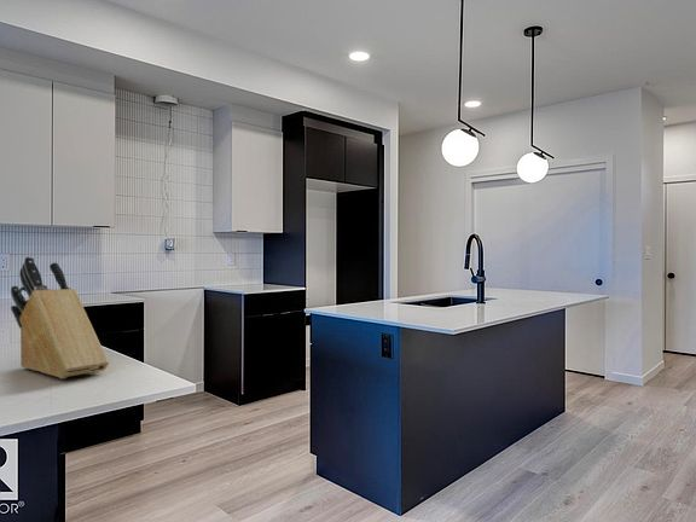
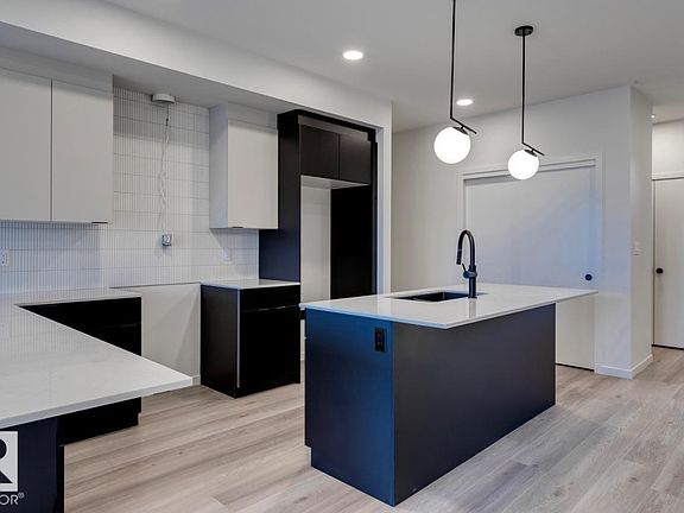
- knife block (56, 312)
